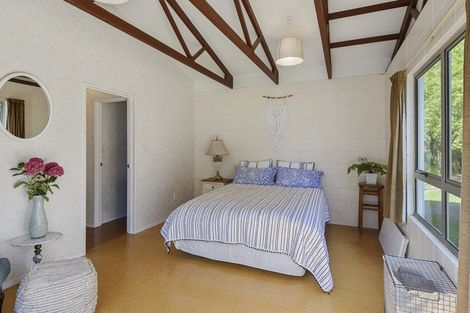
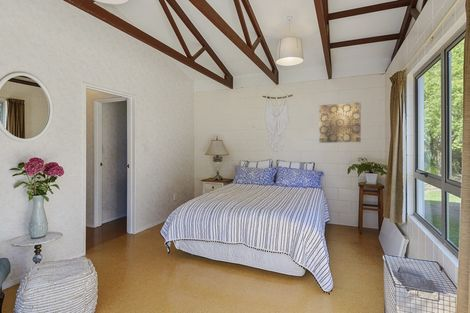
+ wall art (339, 123)
